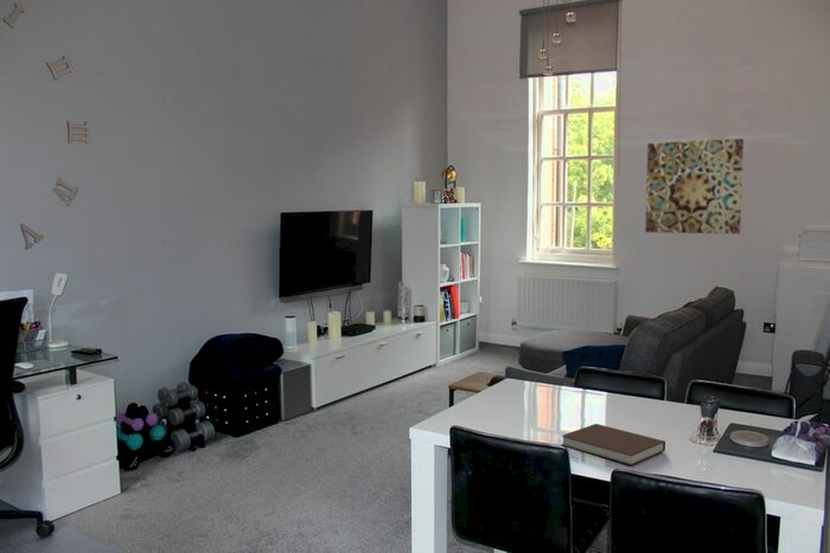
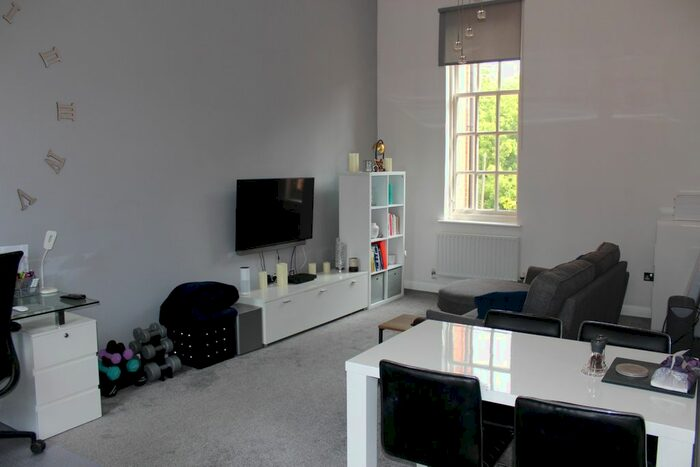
- notebook (612, 443)
- wall art (692, 187)
